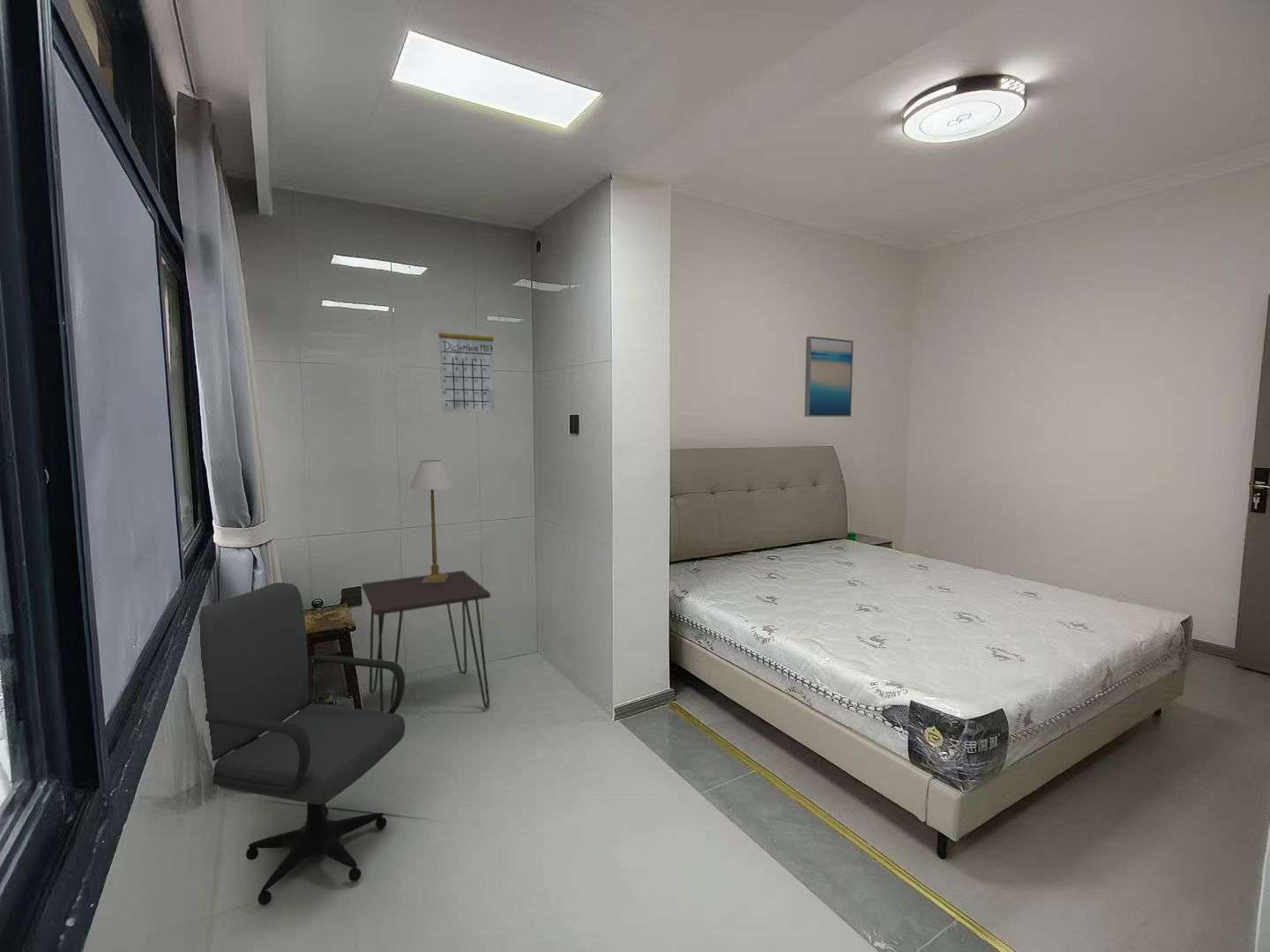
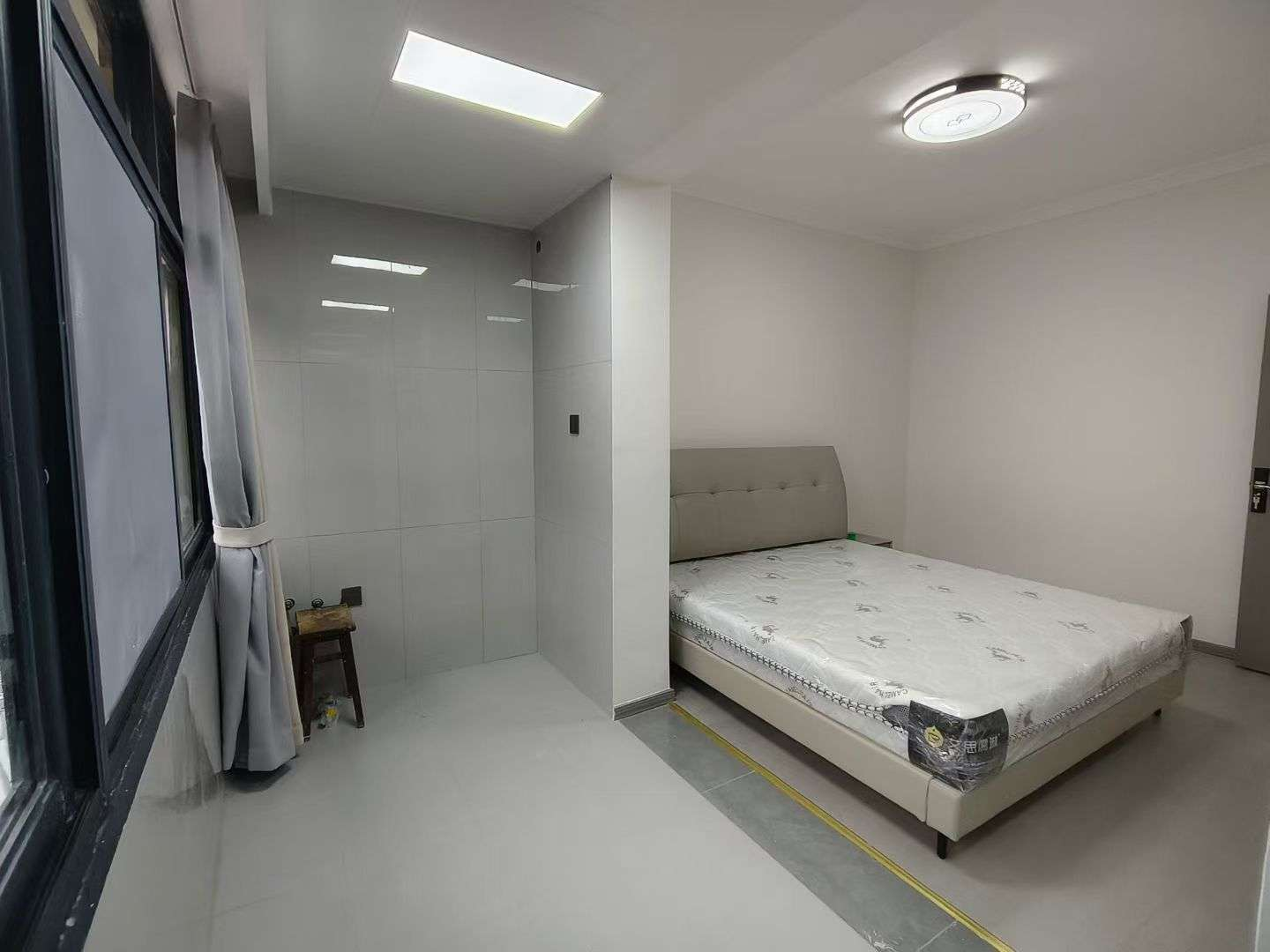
- desk (400, 638)
- wall art (829, 377)
- table lamp (433, 520)
- office chair (307, 729)
- calendar (467, 364)
